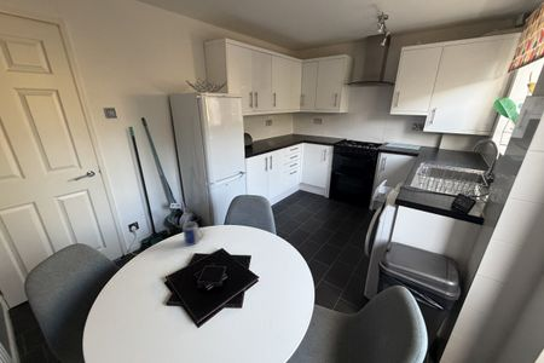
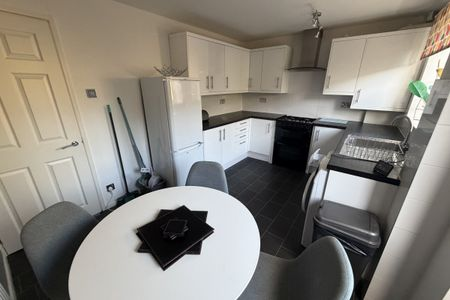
- mug (193, 234)
